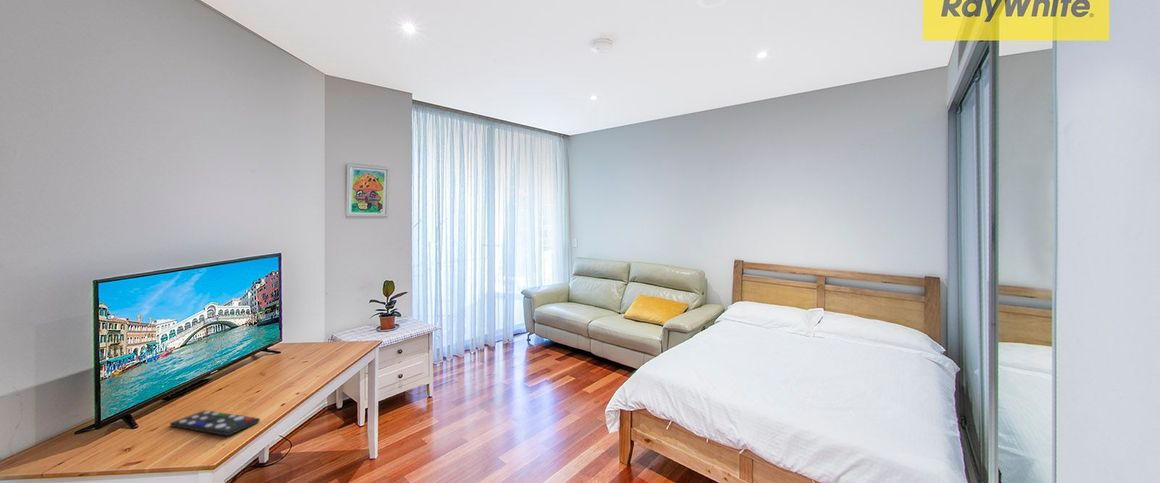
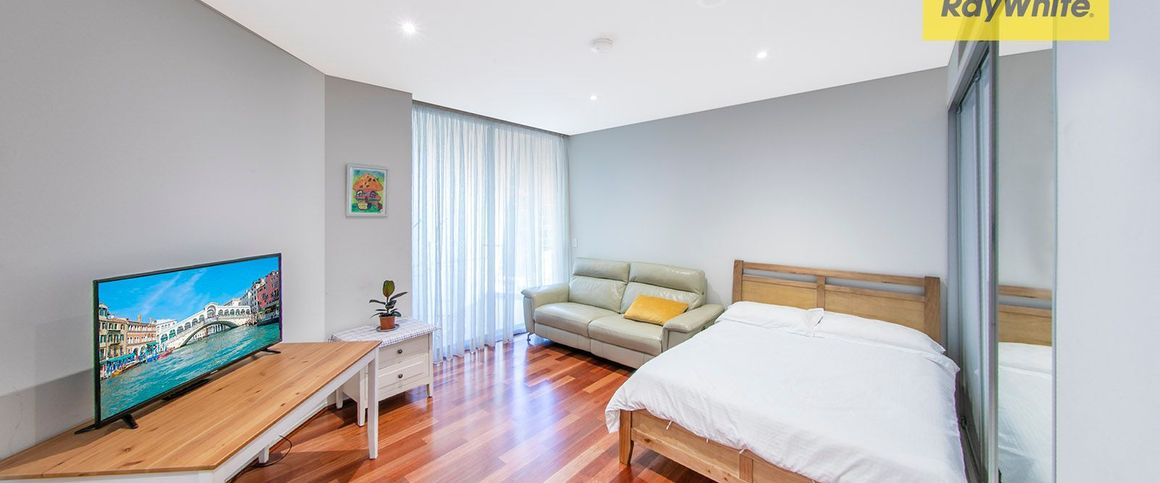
- remote control (215, 421)
